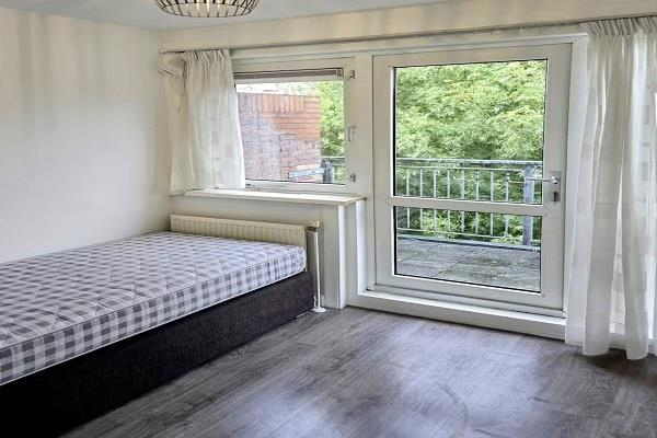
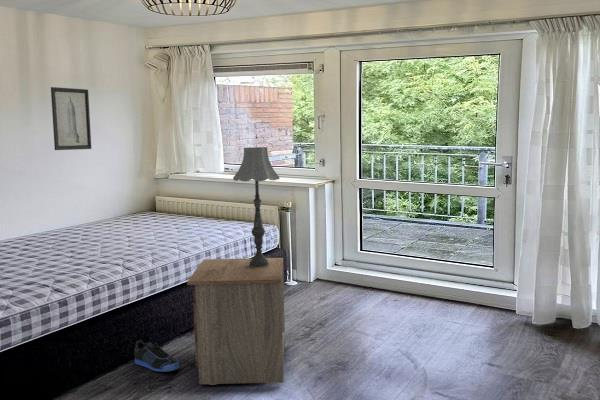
+ table lamp (257, 206)
+ wall art (71, 119)
+ nightstand (239, 317)
+ sneaker (155, 355)
